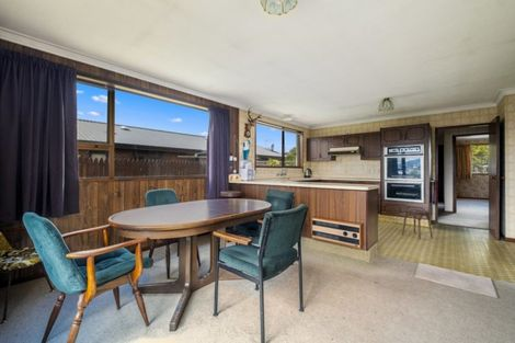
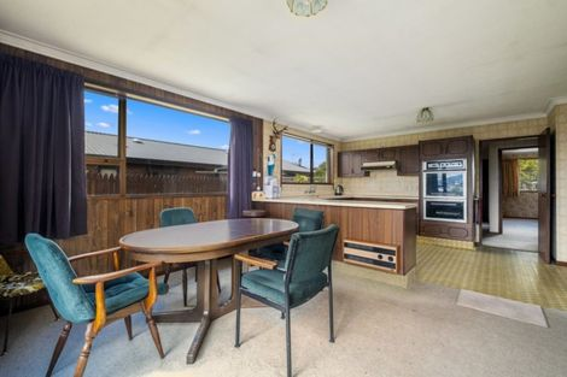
- stool (417, 221)
